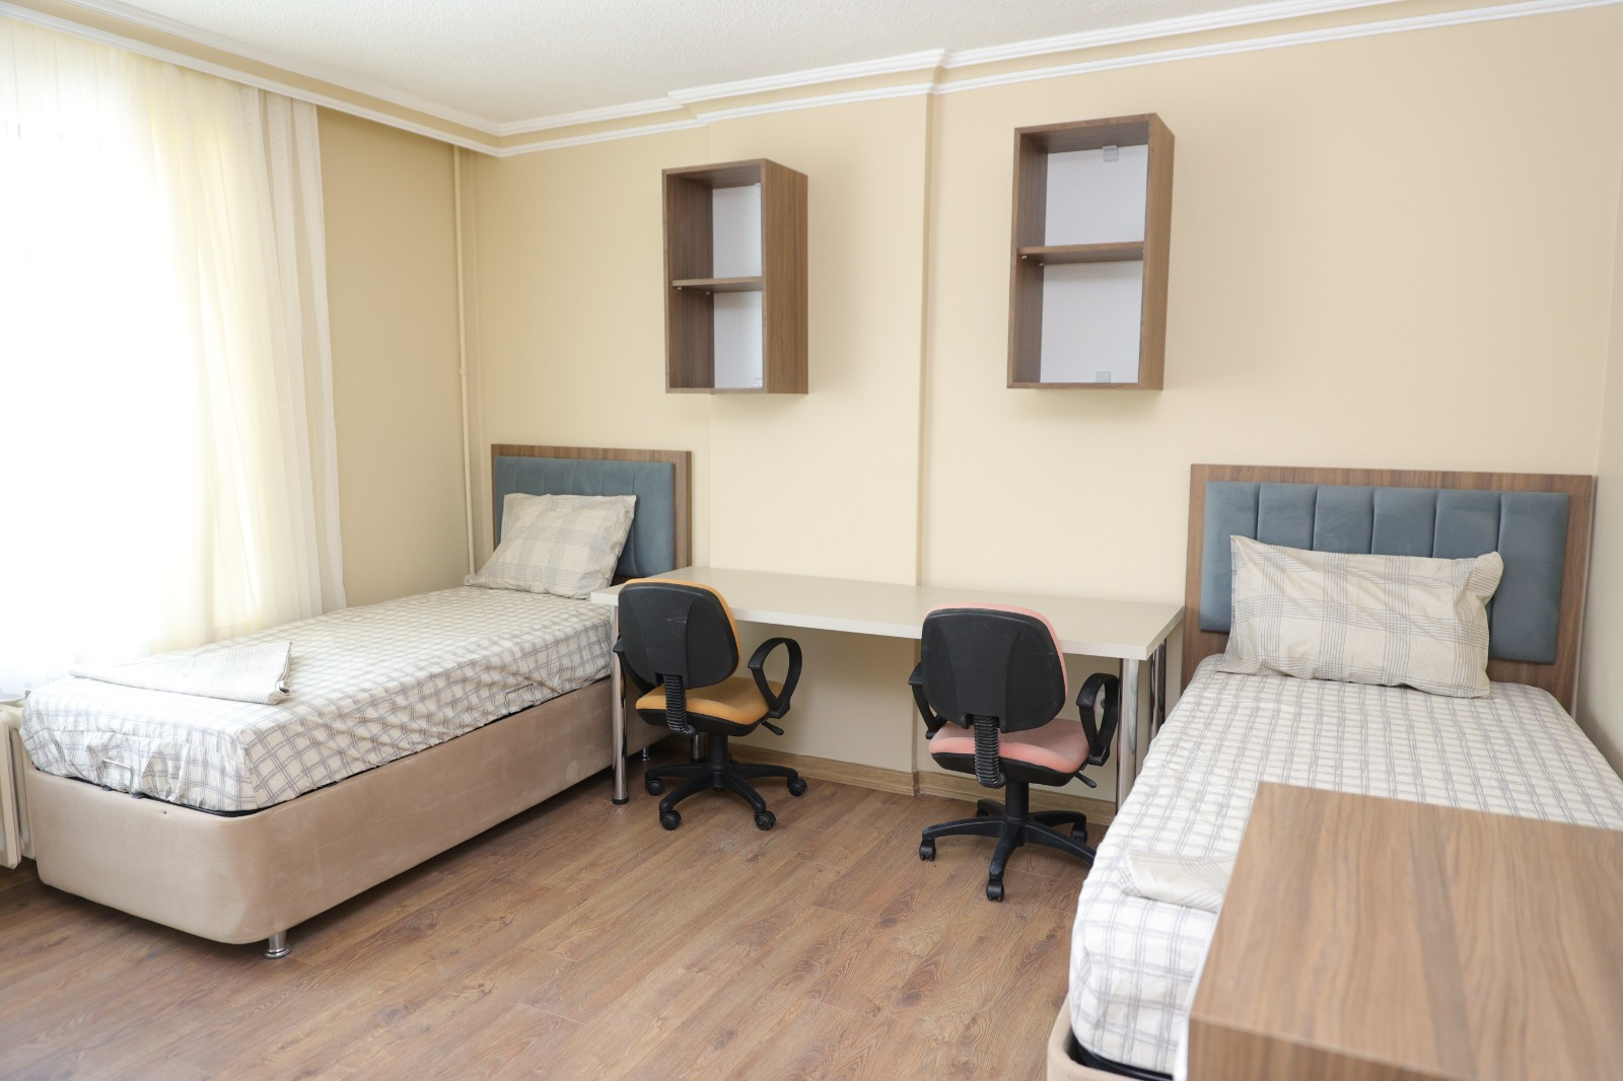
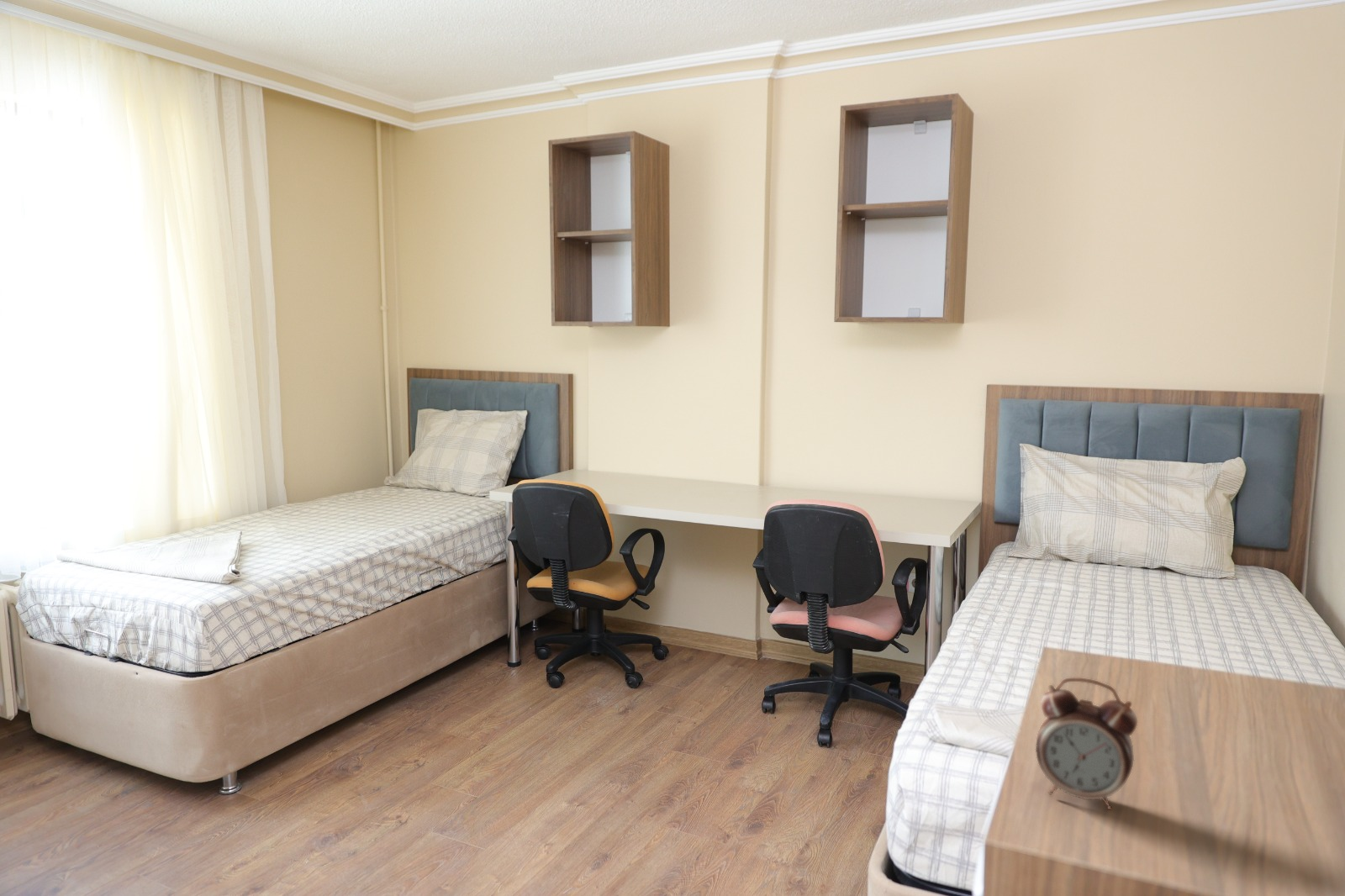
+ alarm clock (1085, 739)
